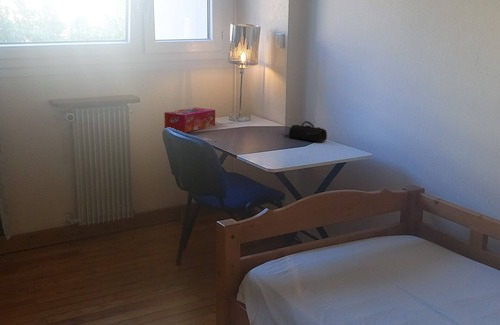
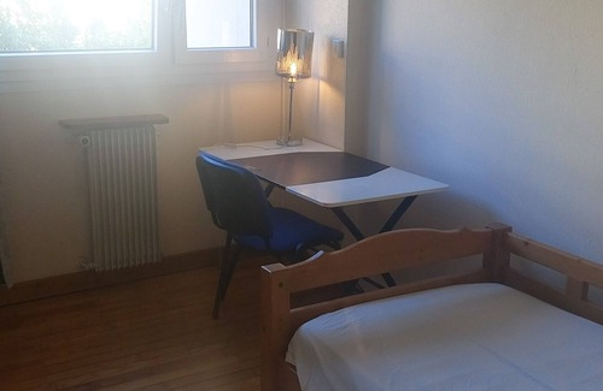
- pencil case (307, 130)
- tissue box (190, 119)
